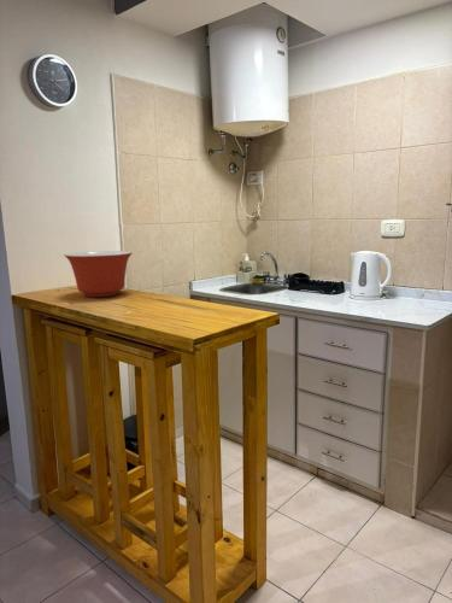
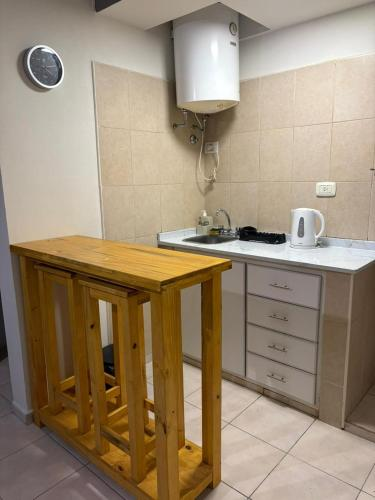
- mixing bowl (100, 274)
